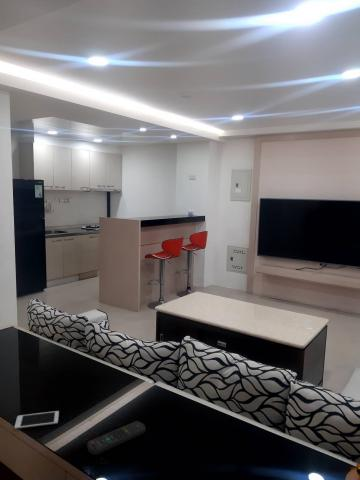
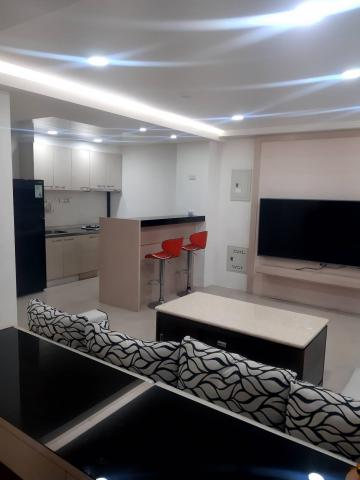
- cell phone (37, 419)
- remote control (117, 436)
